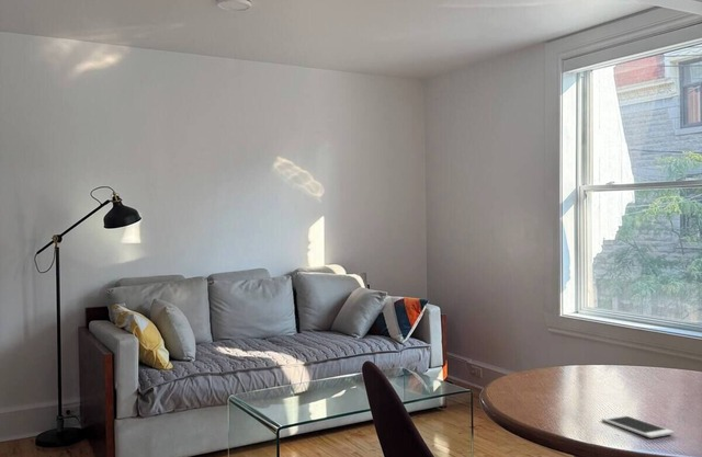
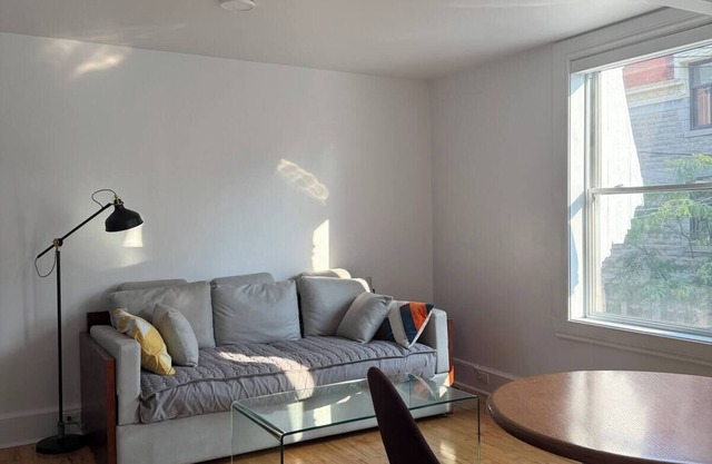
- cell phone (636, 425)
